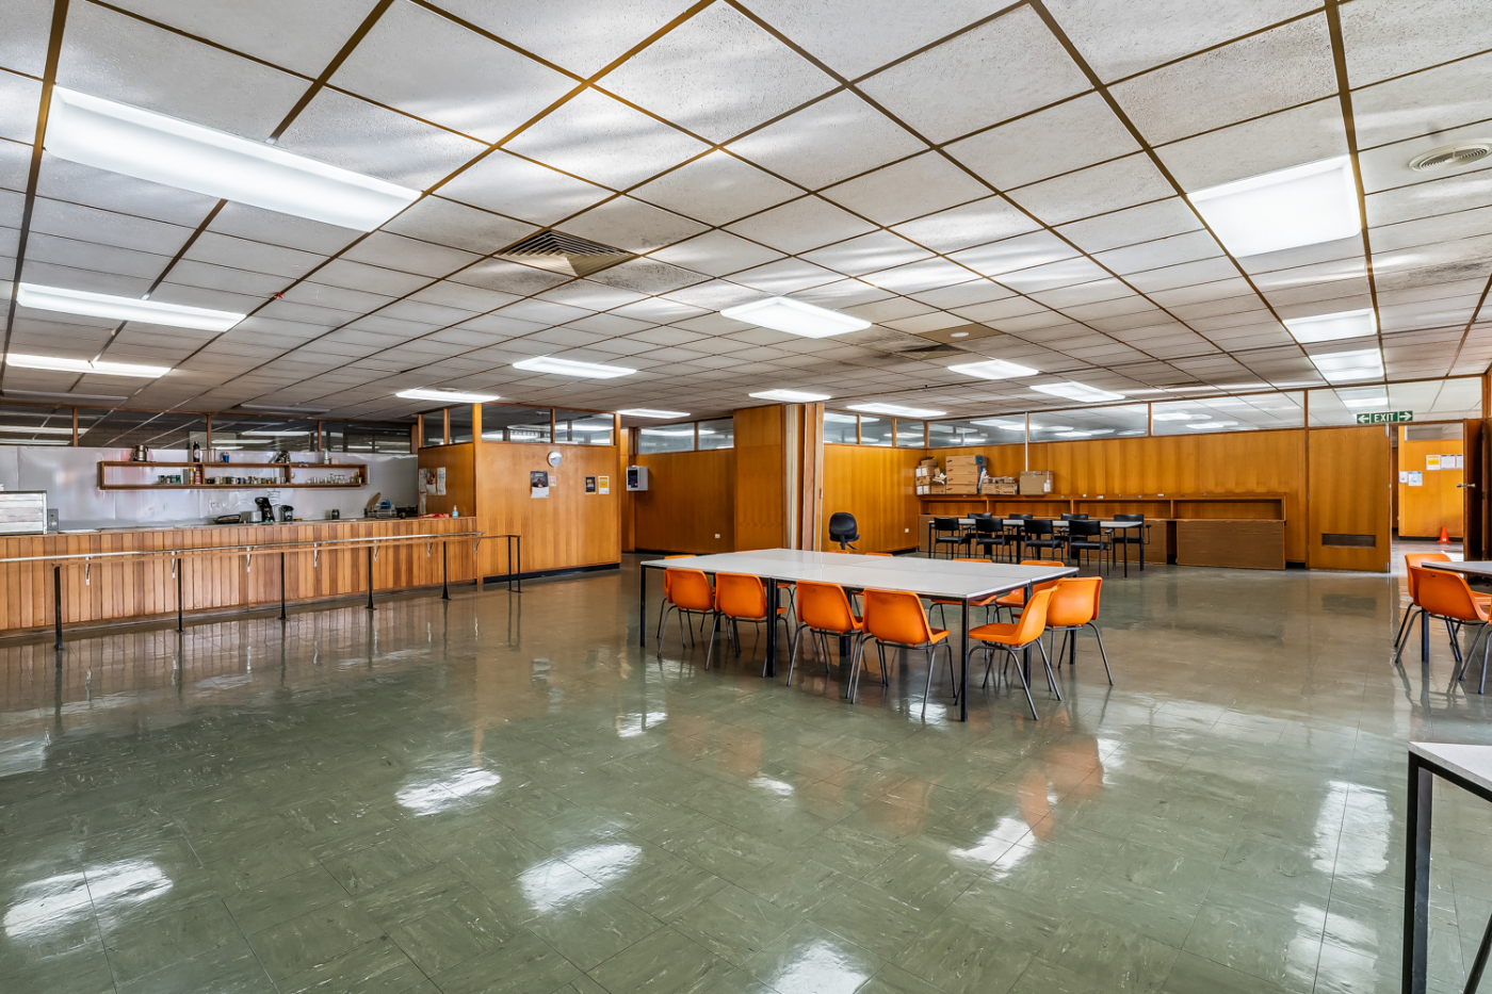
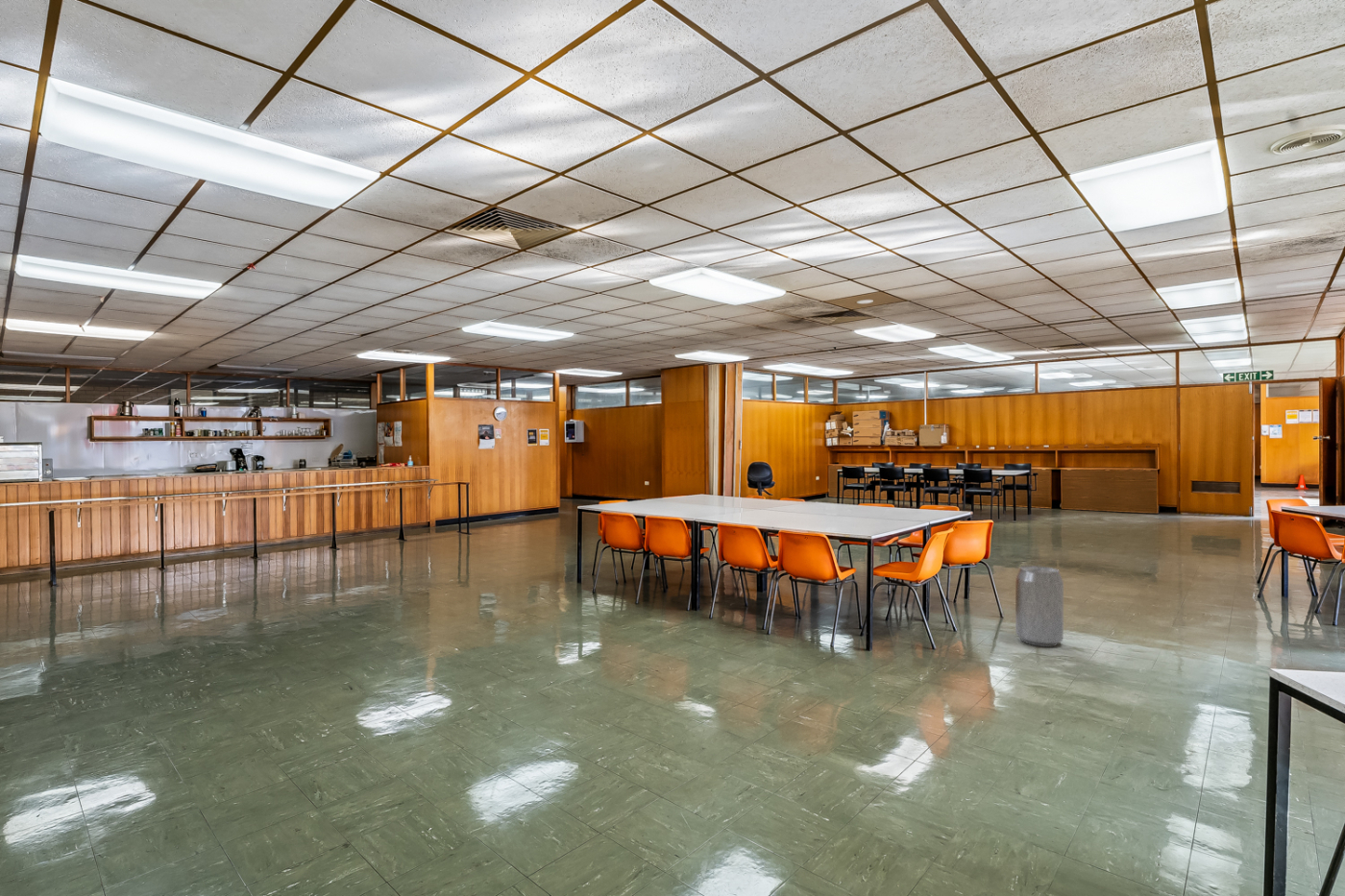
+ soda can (1039, 605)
